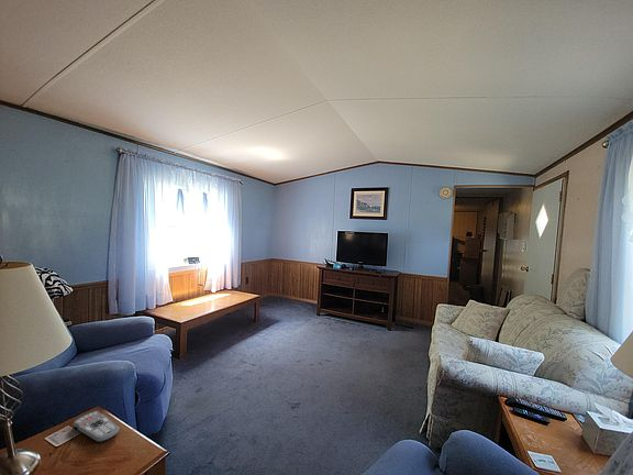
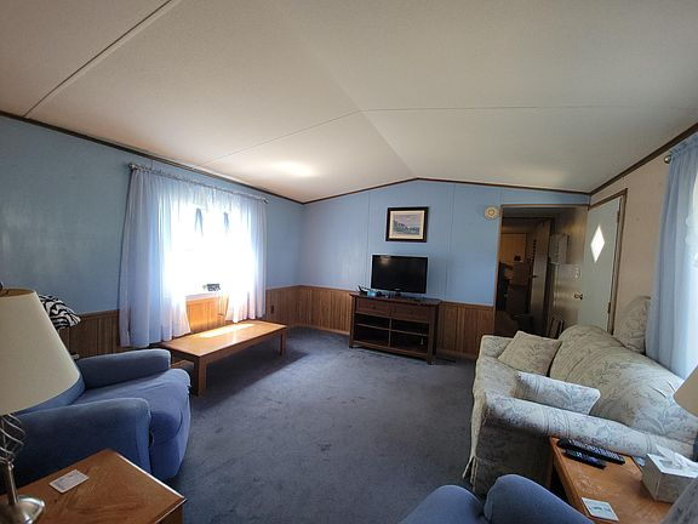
- remote control (97, 426)
